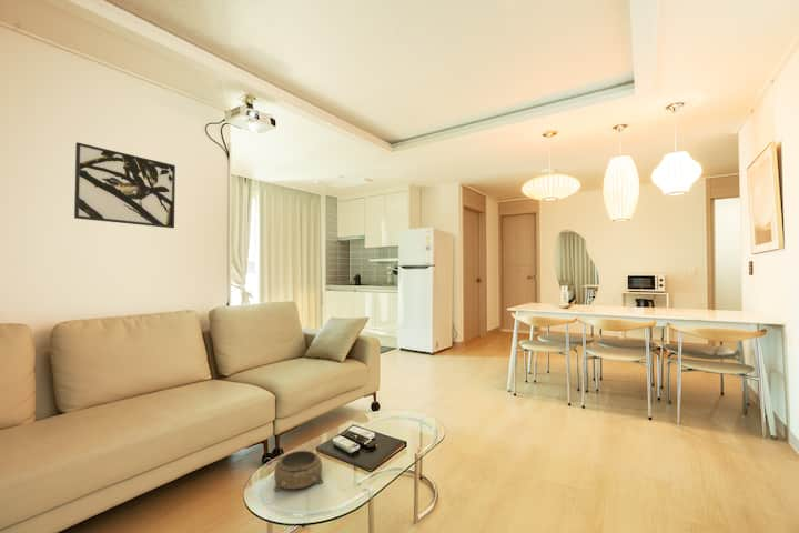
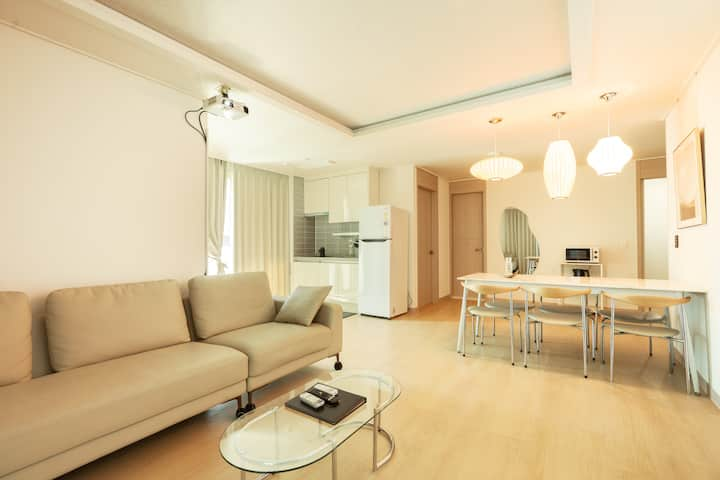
- decorative bowl (300, 469)
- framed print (129, 189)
